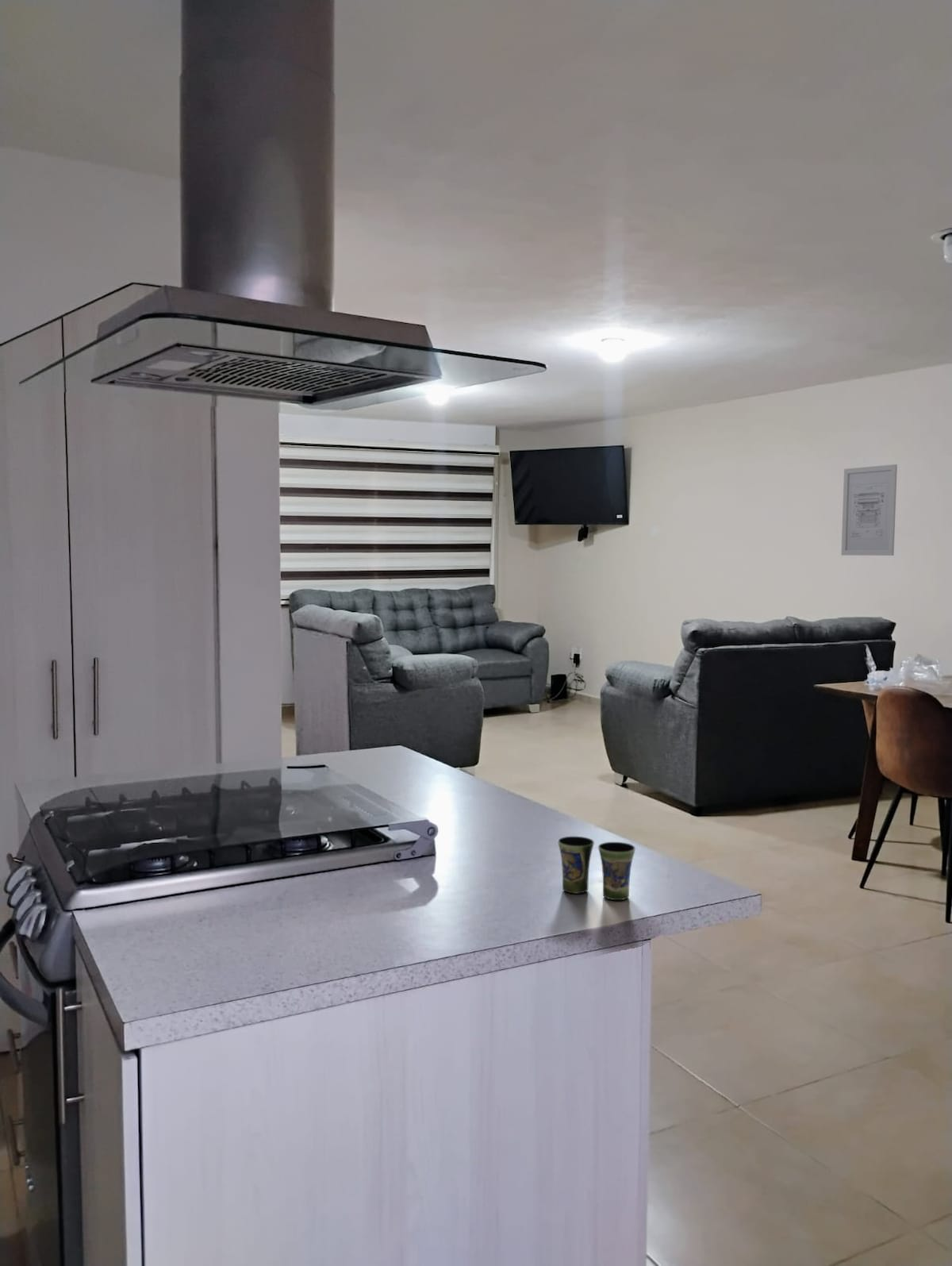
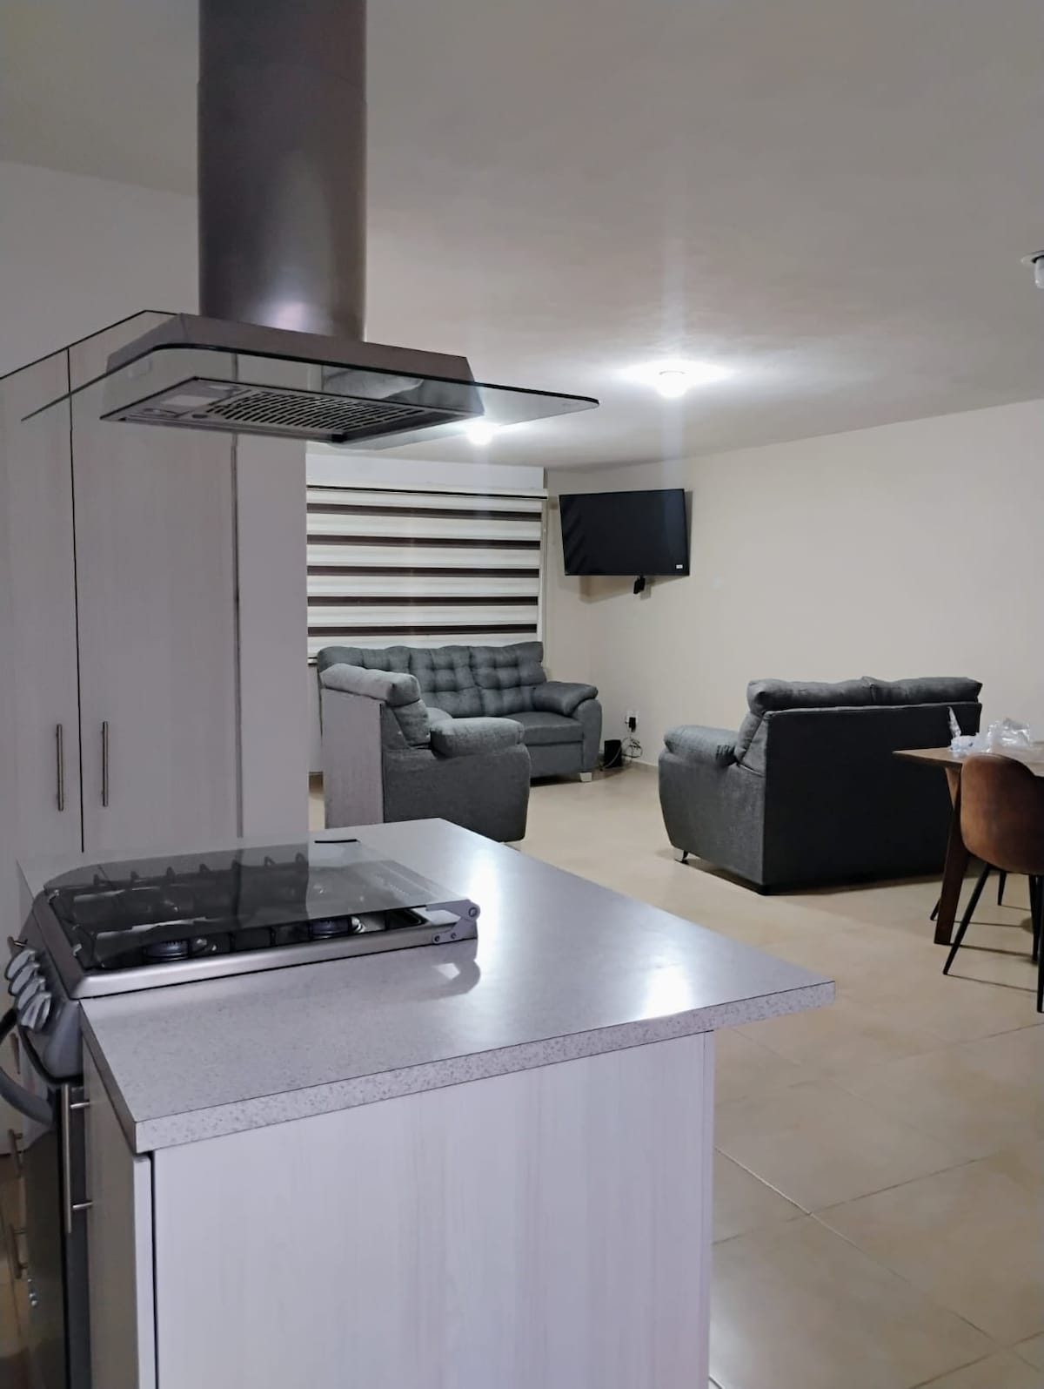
- wall art (868, 511)
- cup (602, 868)
